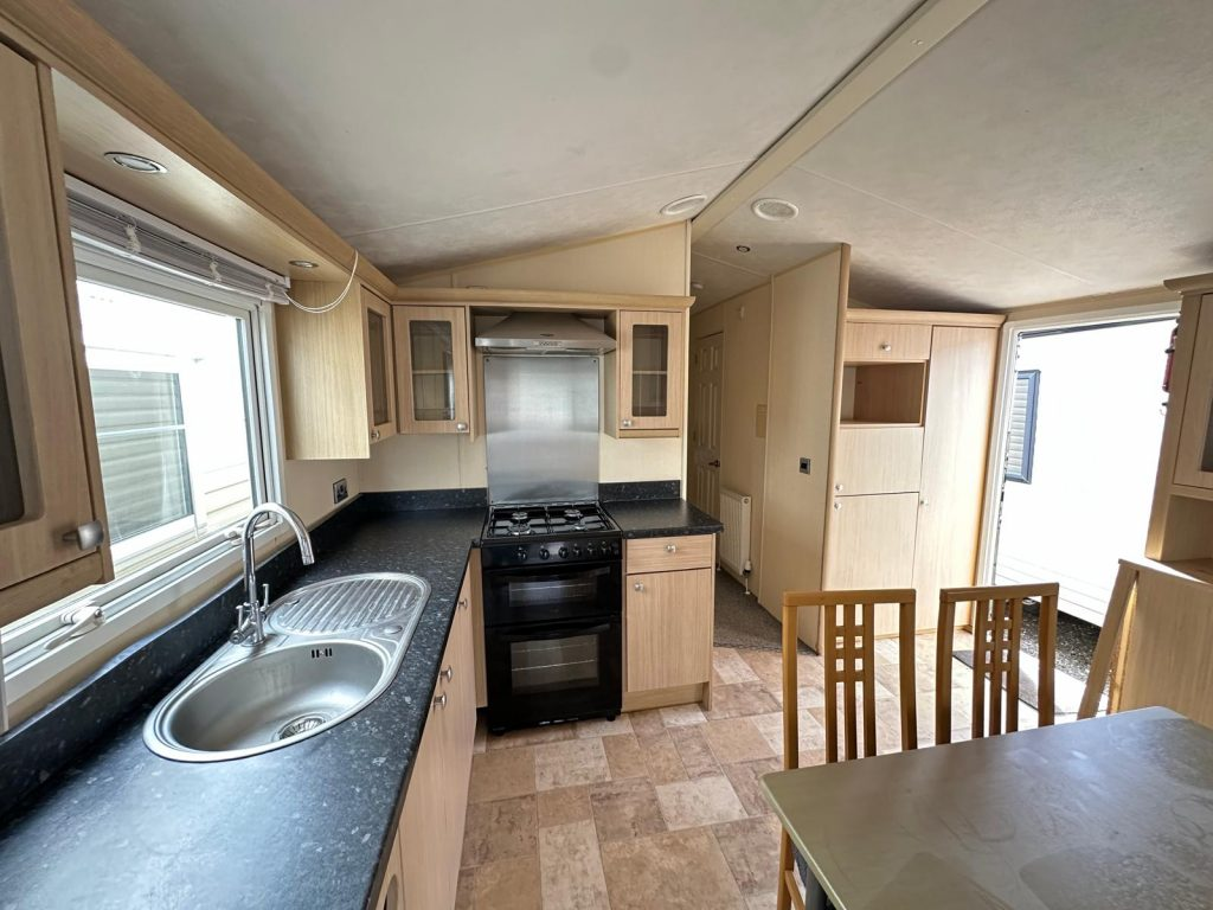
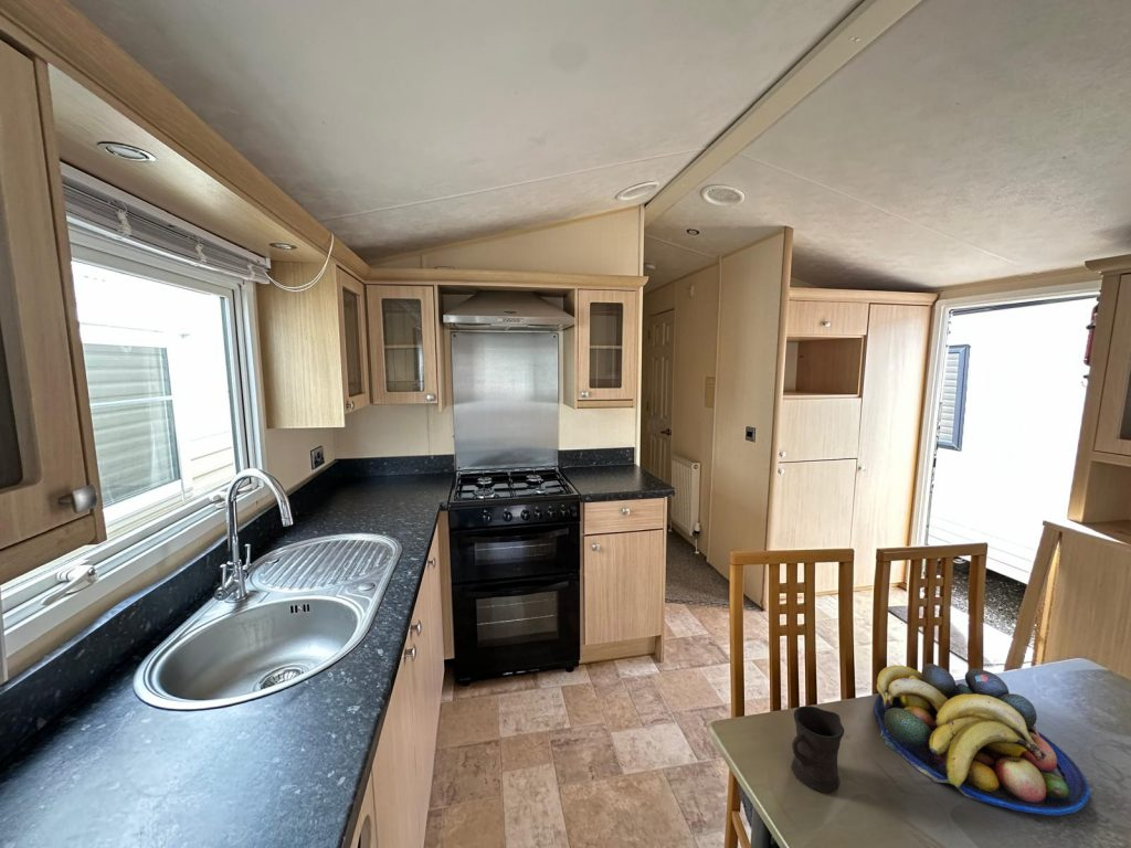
+ mug (814, 748)
+ fruit bowl (972, 716)
